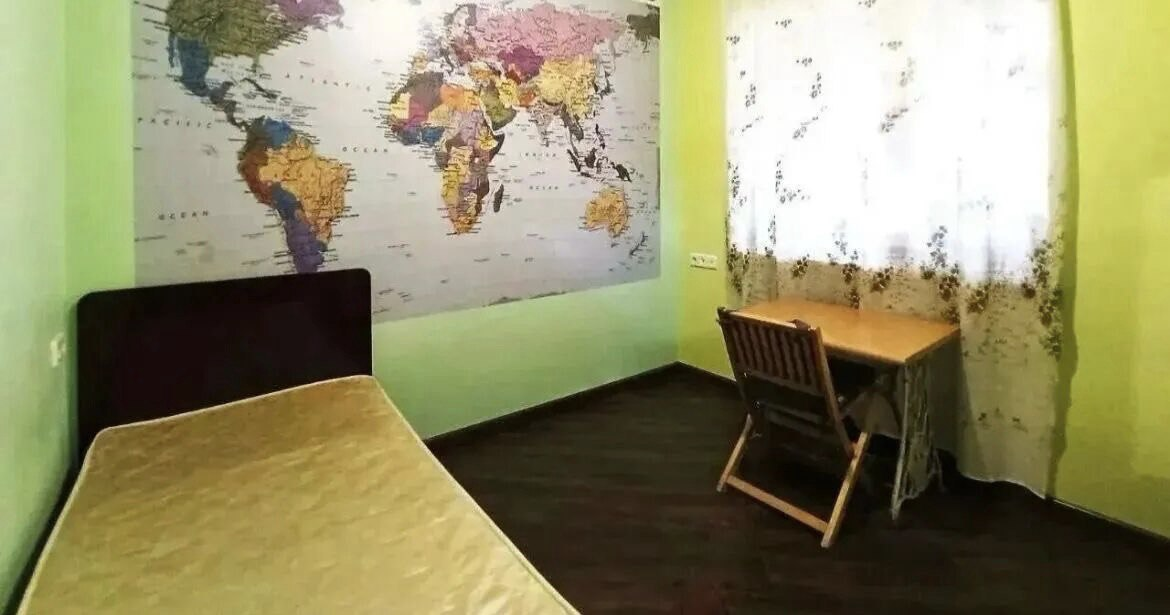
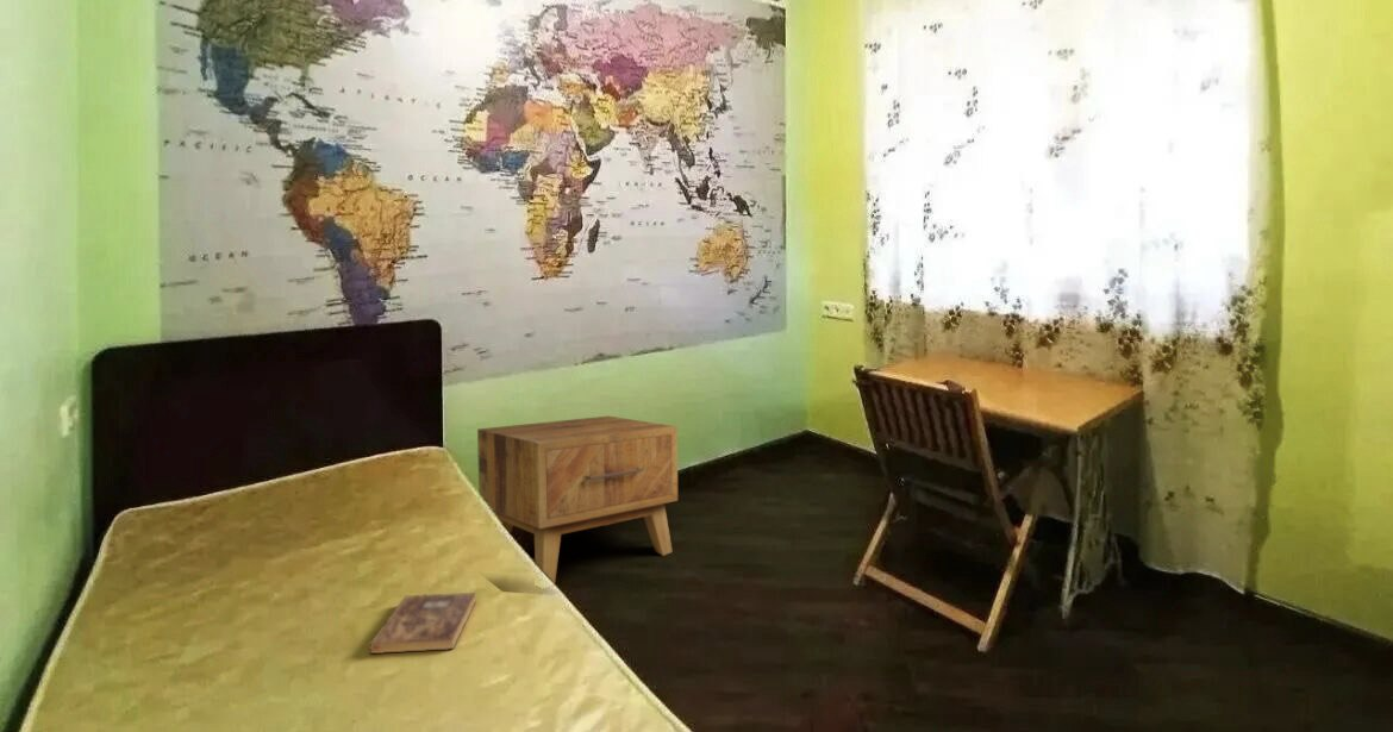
+ bible (426, 621)
+ side table (580, 492)
